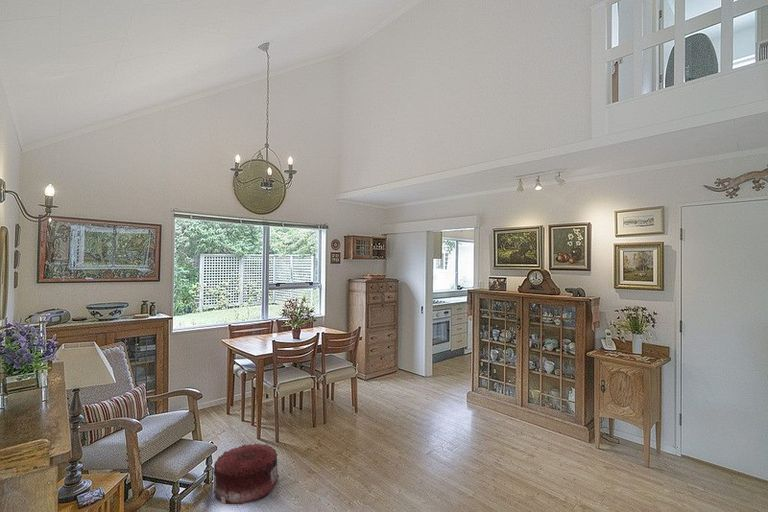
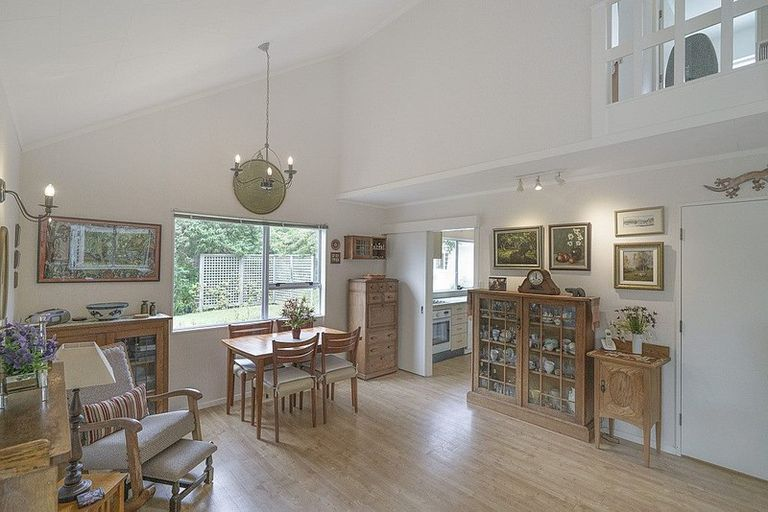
- pouf (246, 469)
